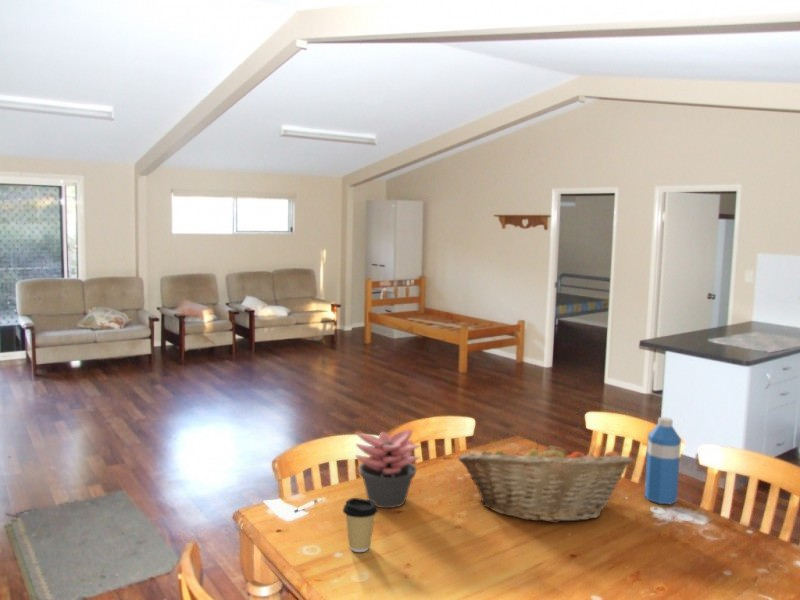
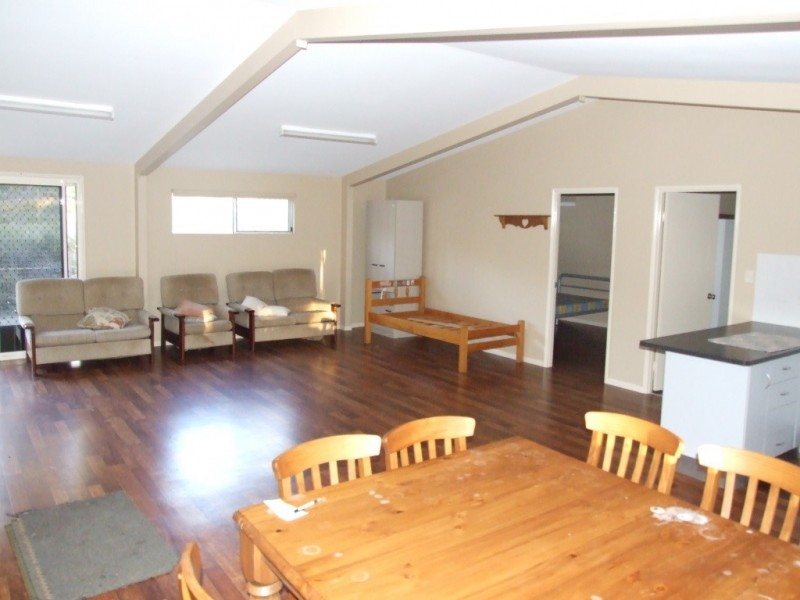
- water bottle (663, 458)
- fruit basket (543, 472)
- coffee cup (360, 525)
- succulent plant (387, 468)
